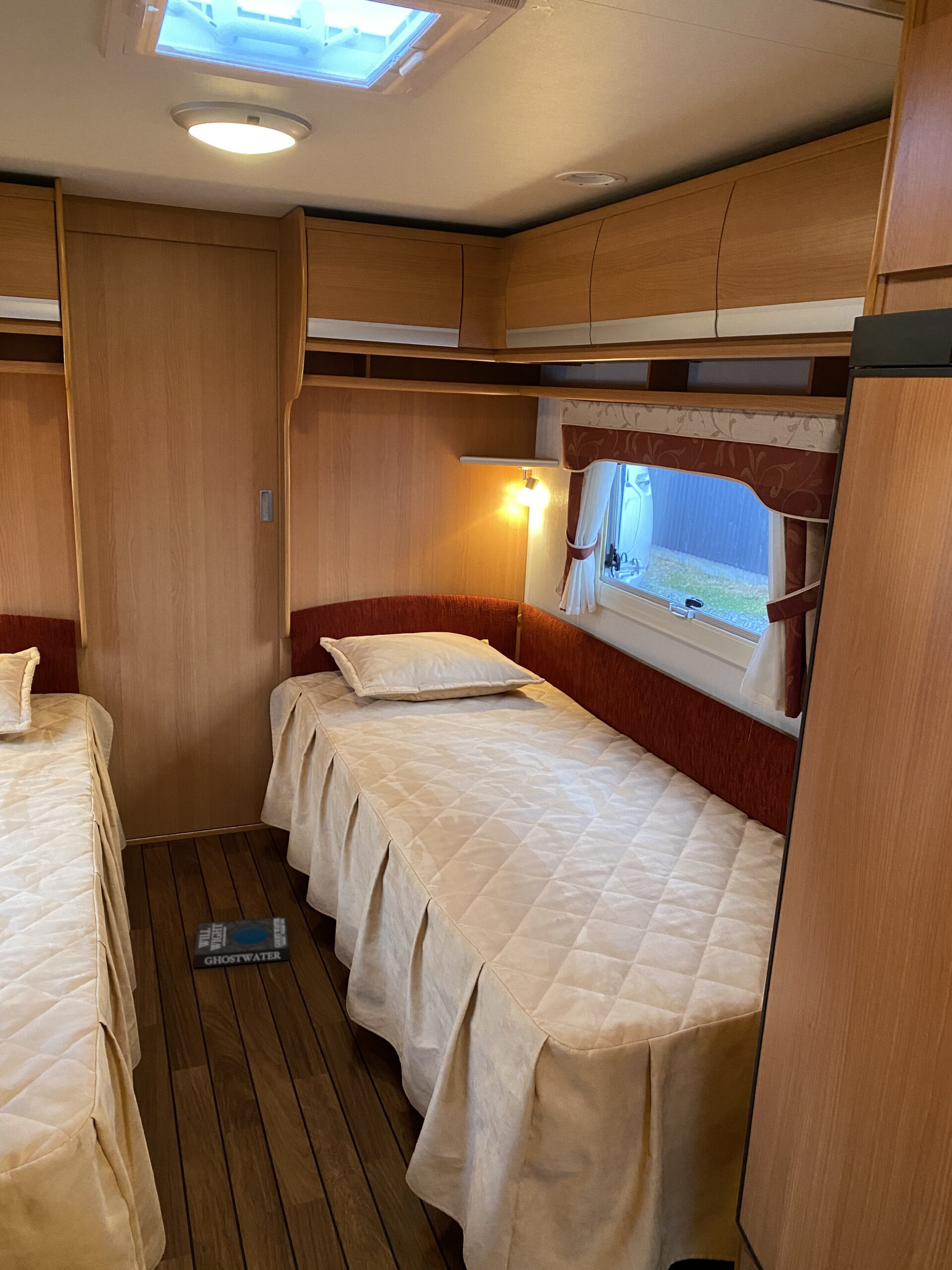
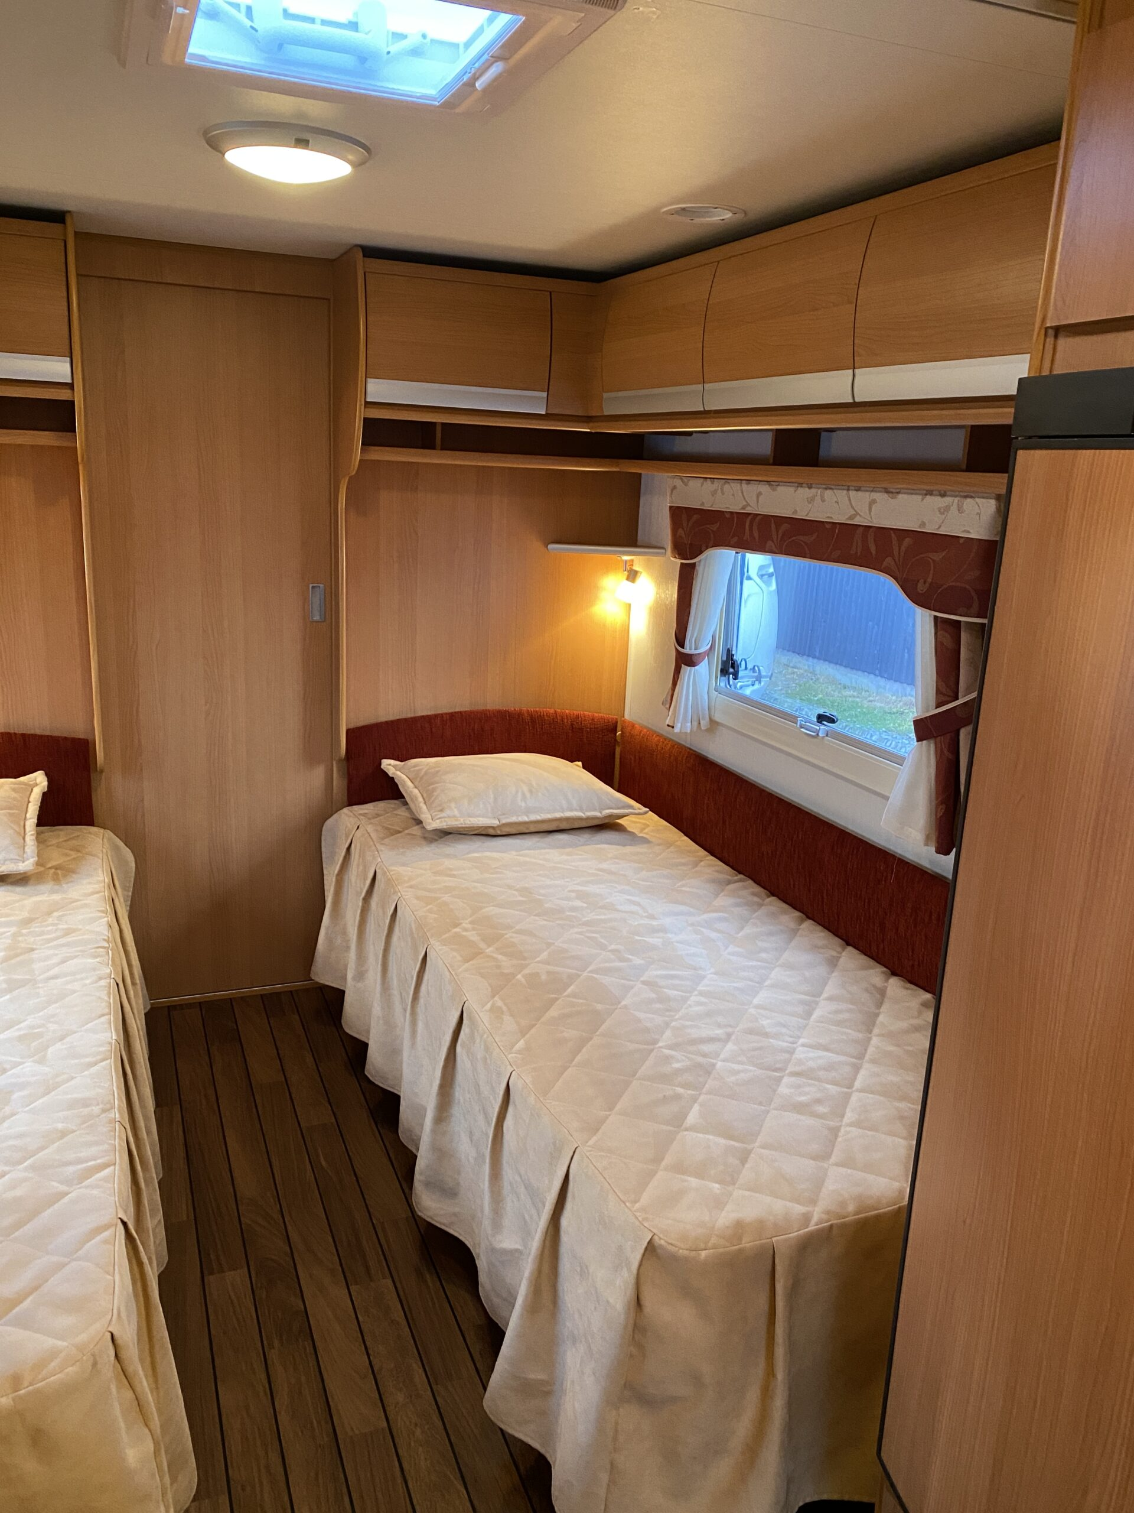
- book (242, 941)
